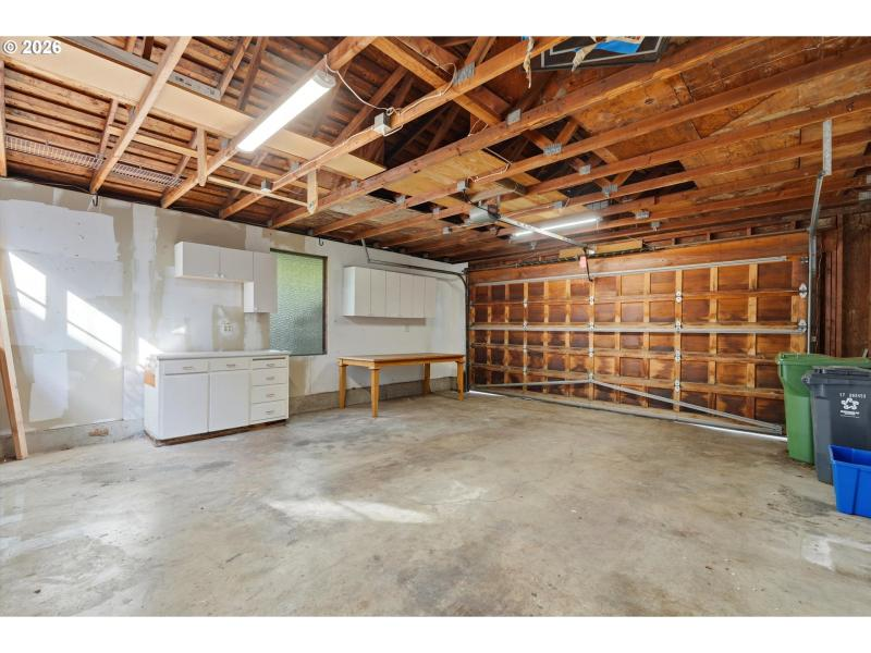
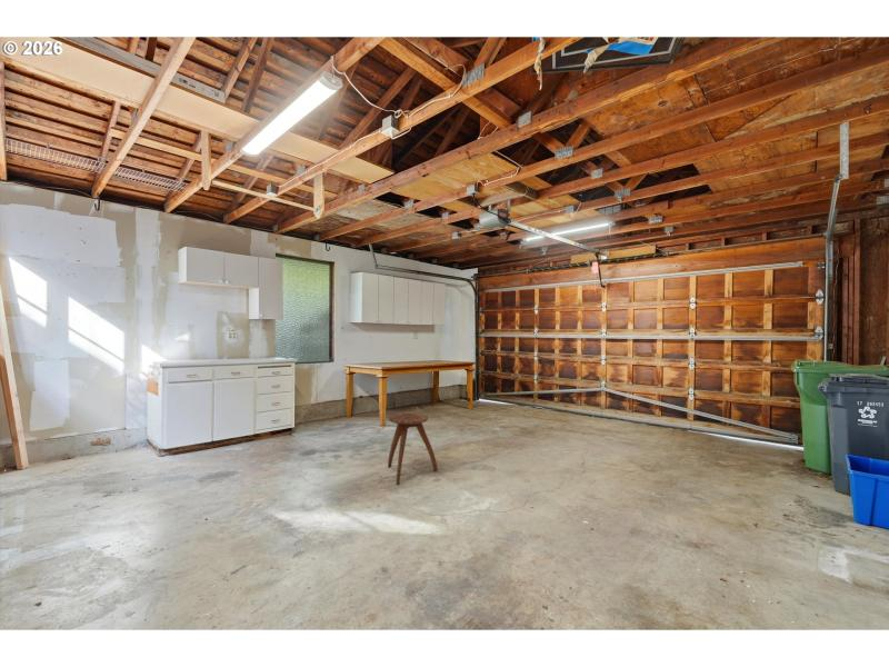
+ stool (402, 446)
